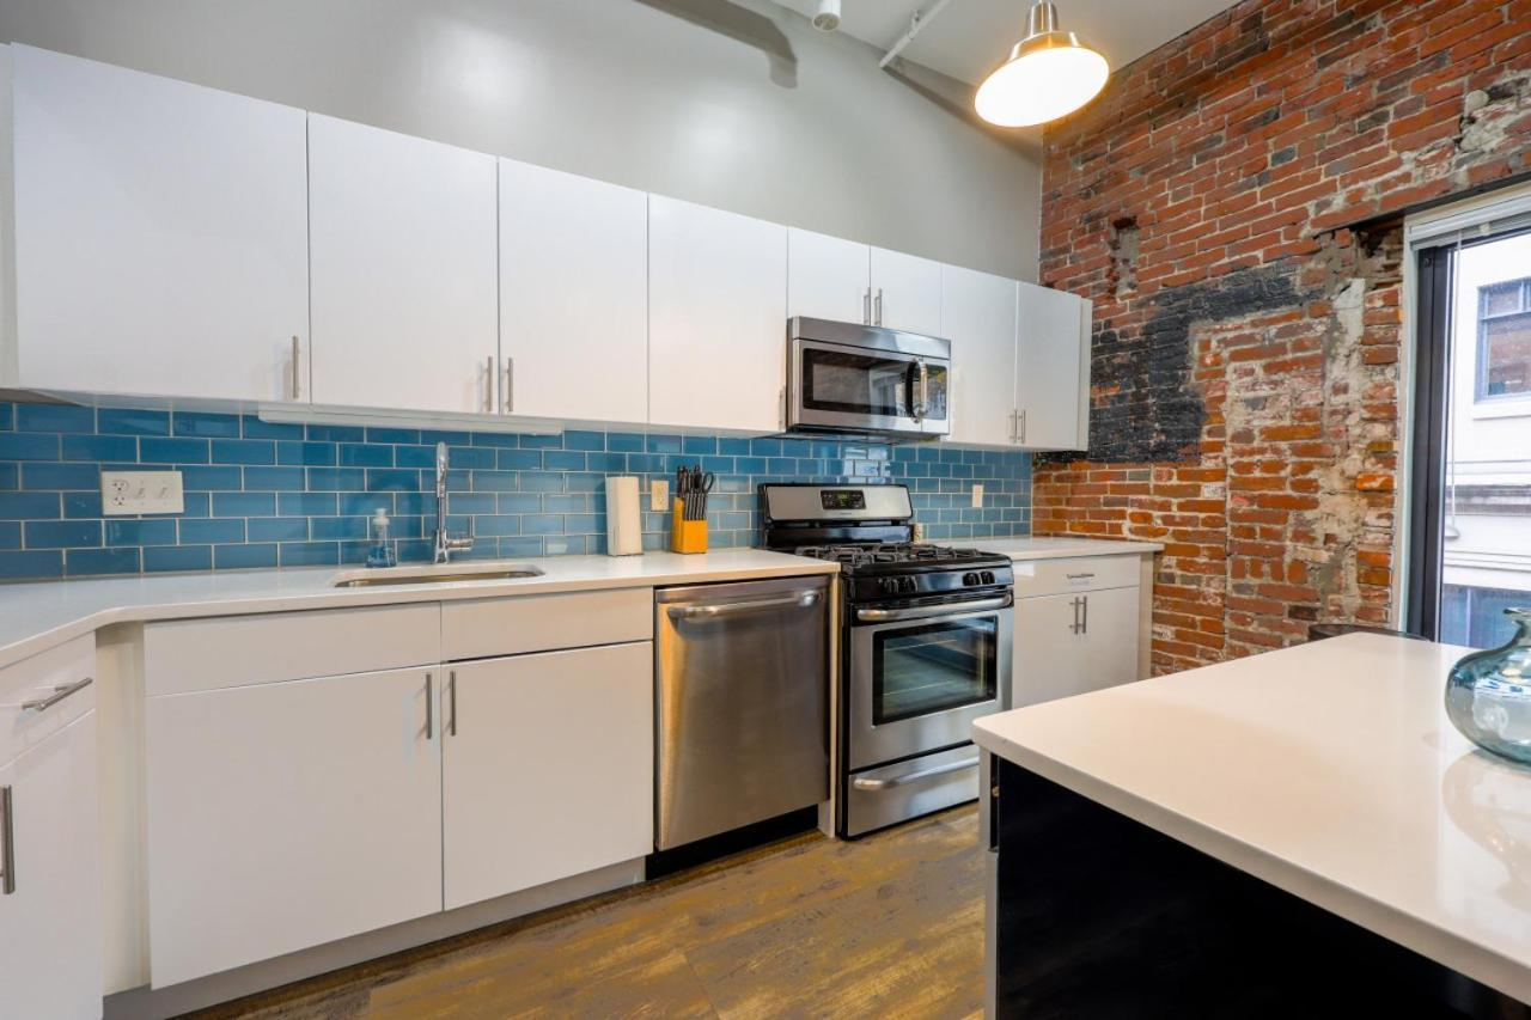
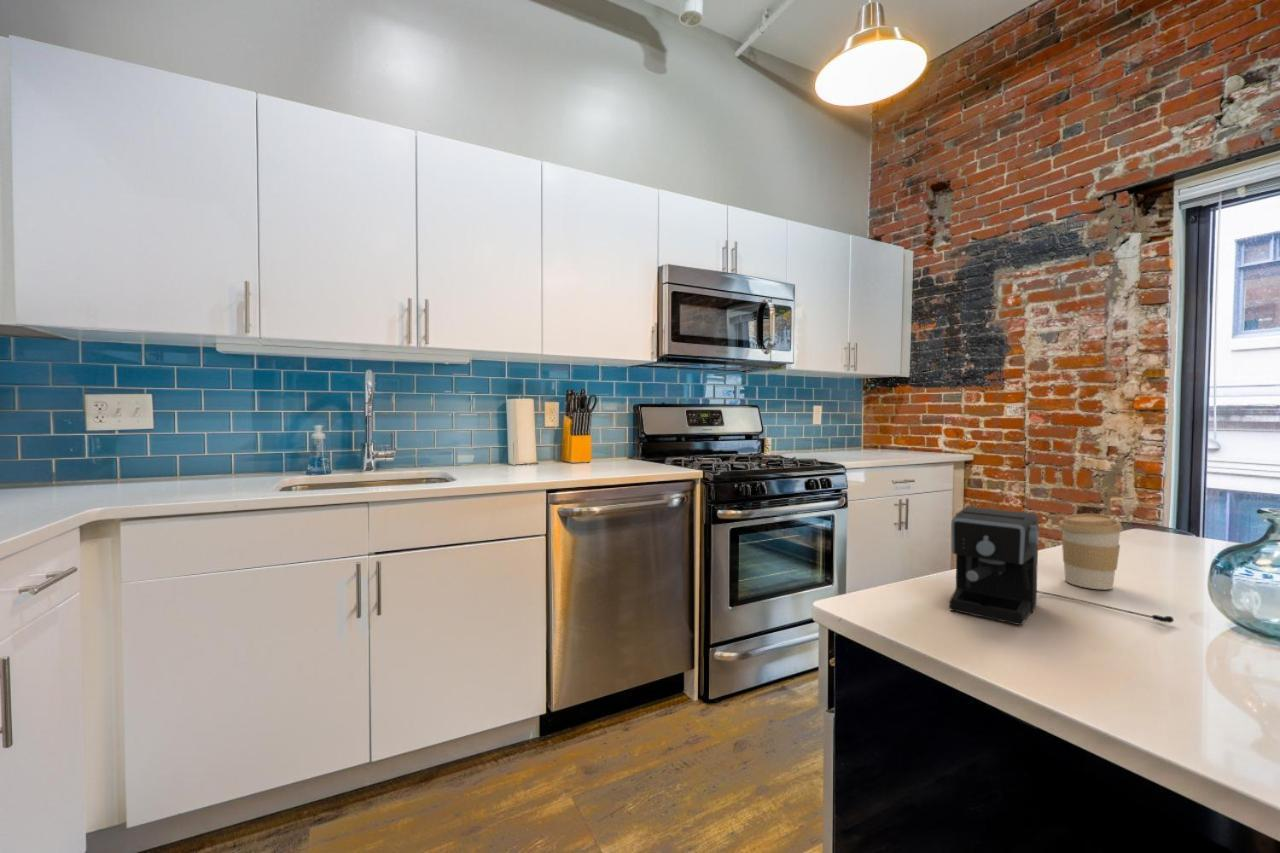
+ coffee cup (1089, 549)
+ coffee maker (1037, 564)
